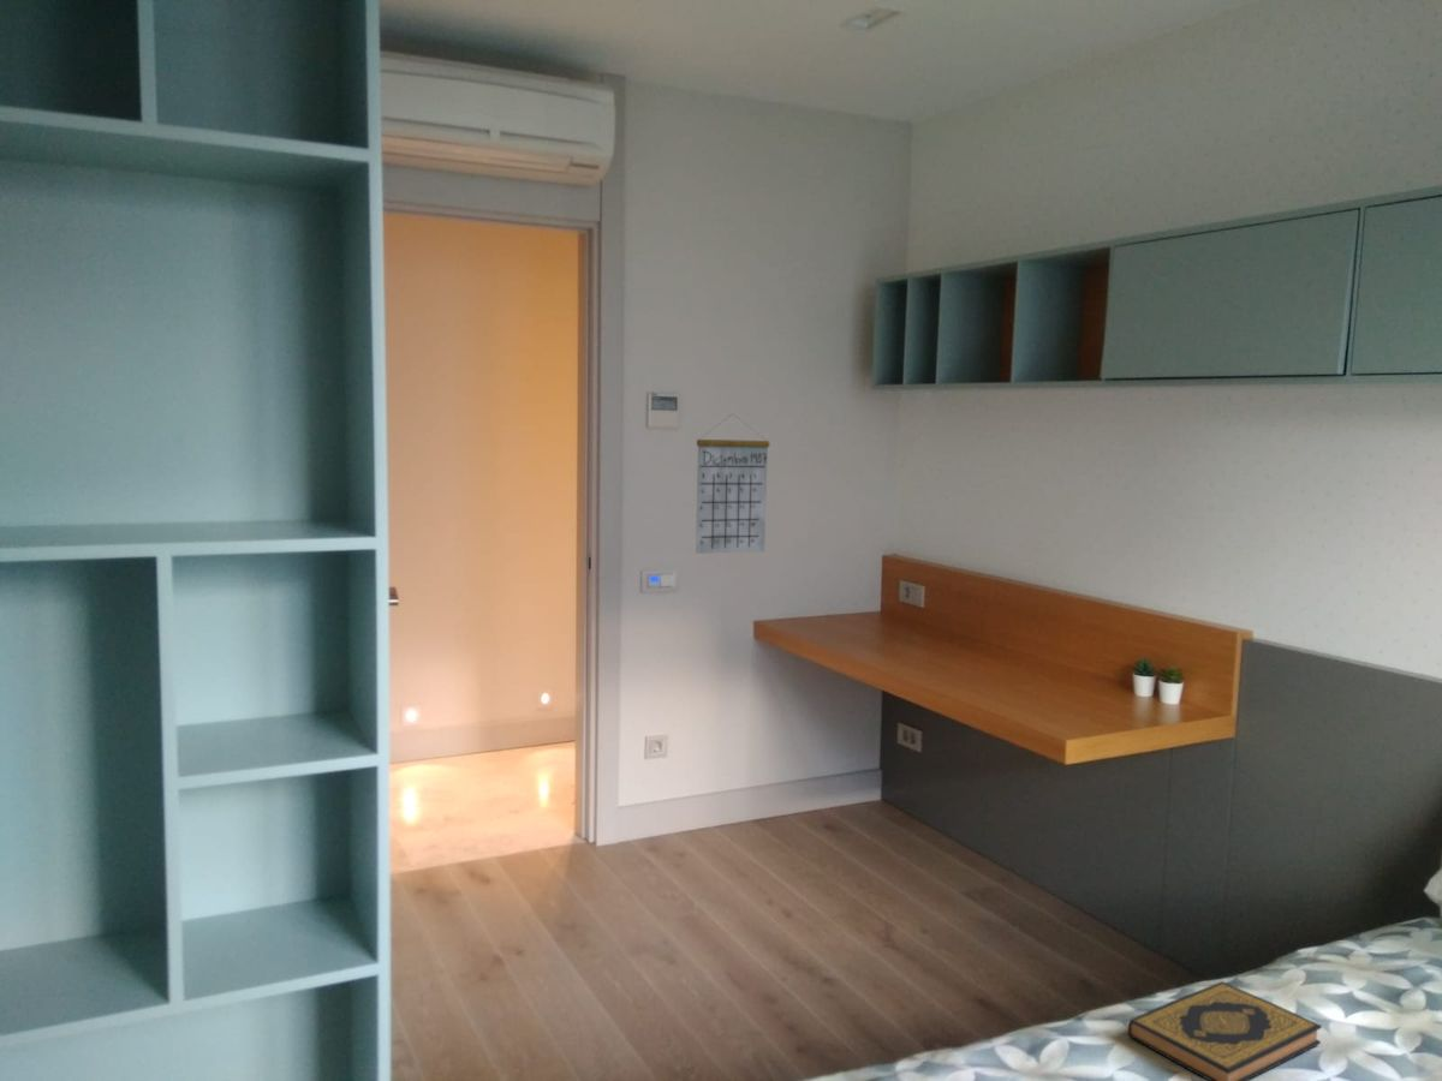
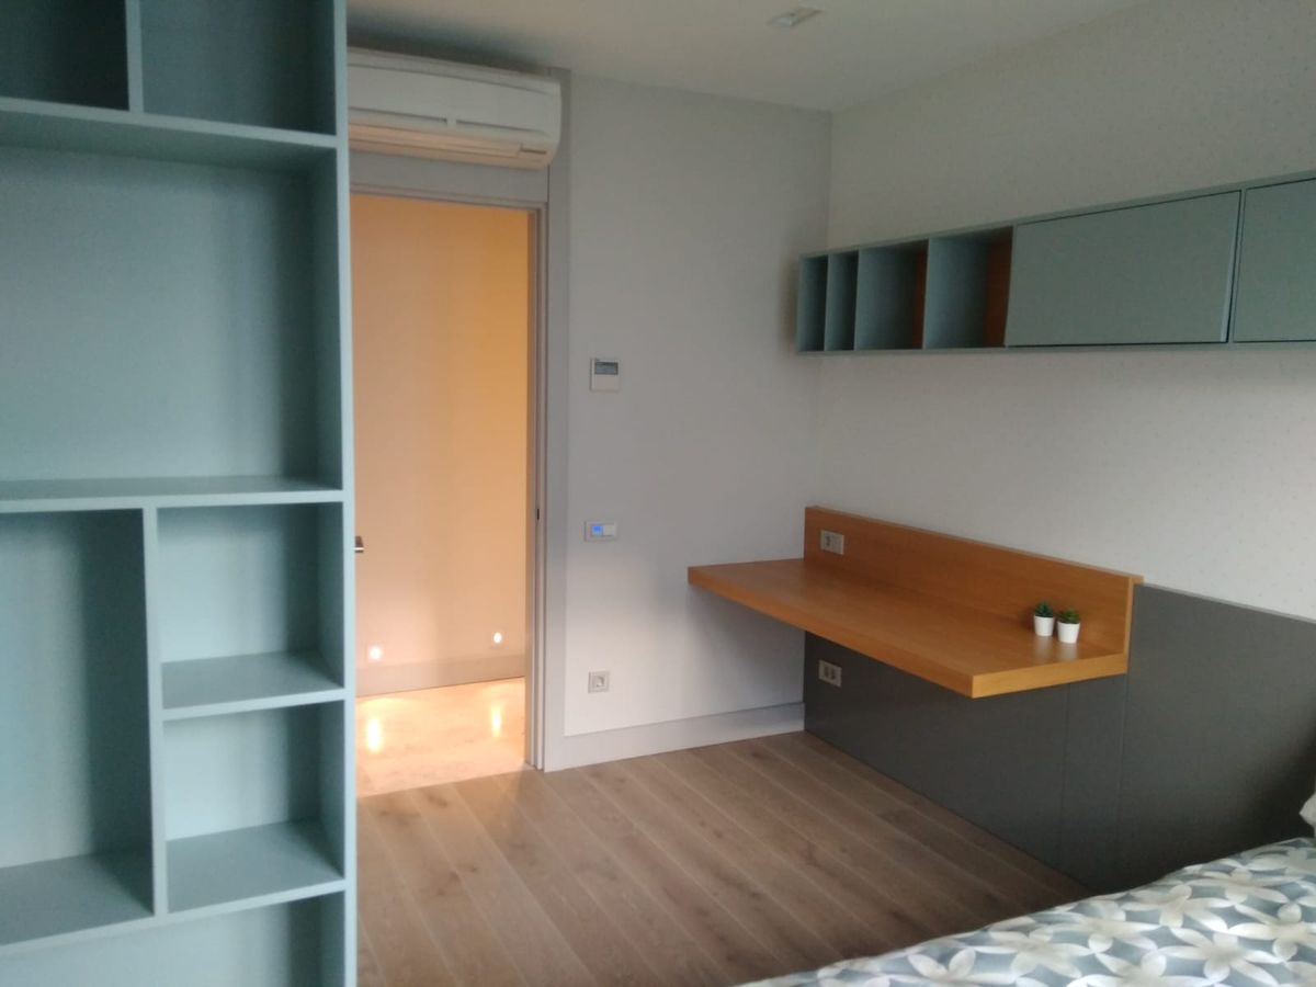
- calendar (732, 483)
- hardback book (1223, 1031)
